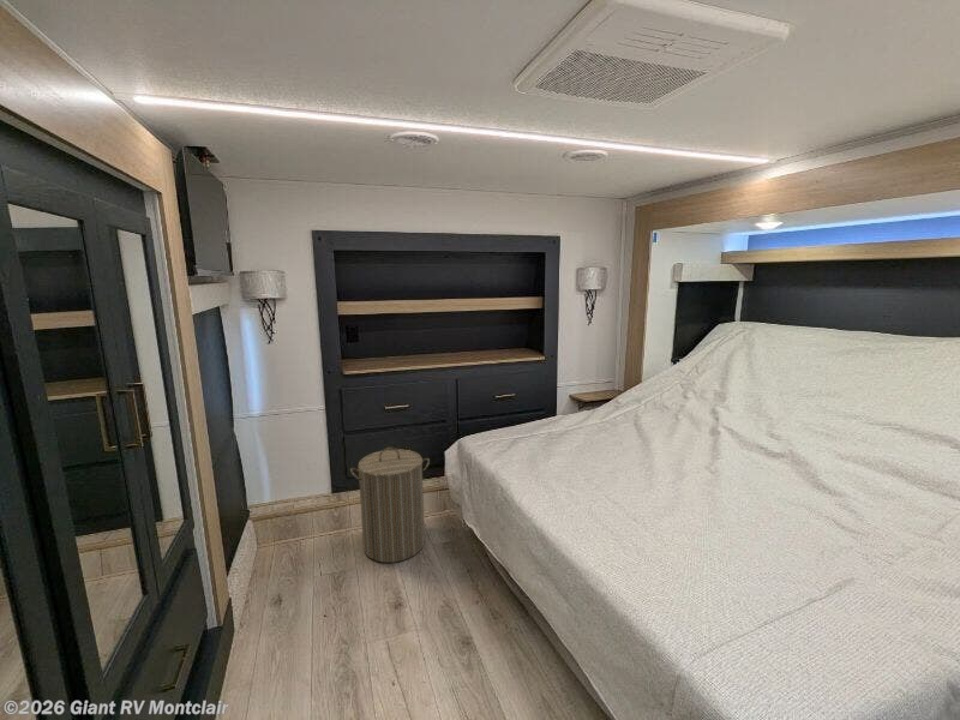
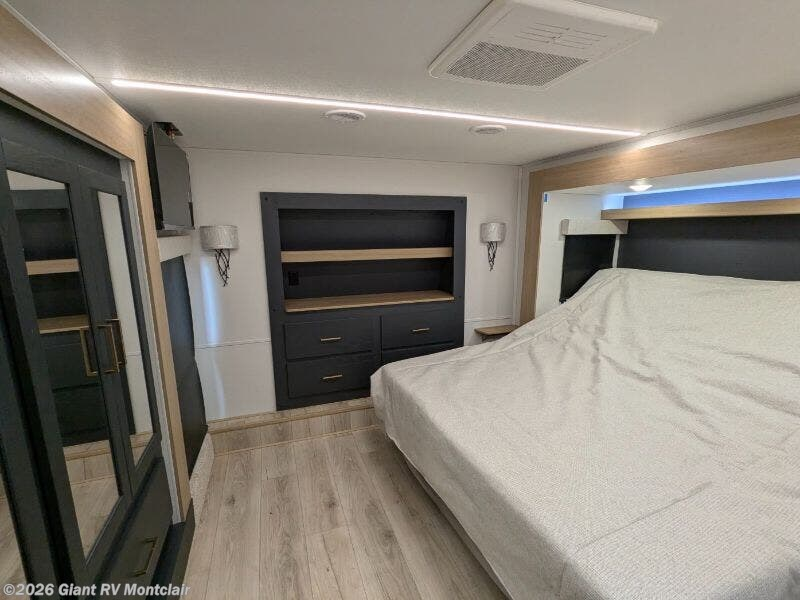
- laundry hamper (392, 496)
